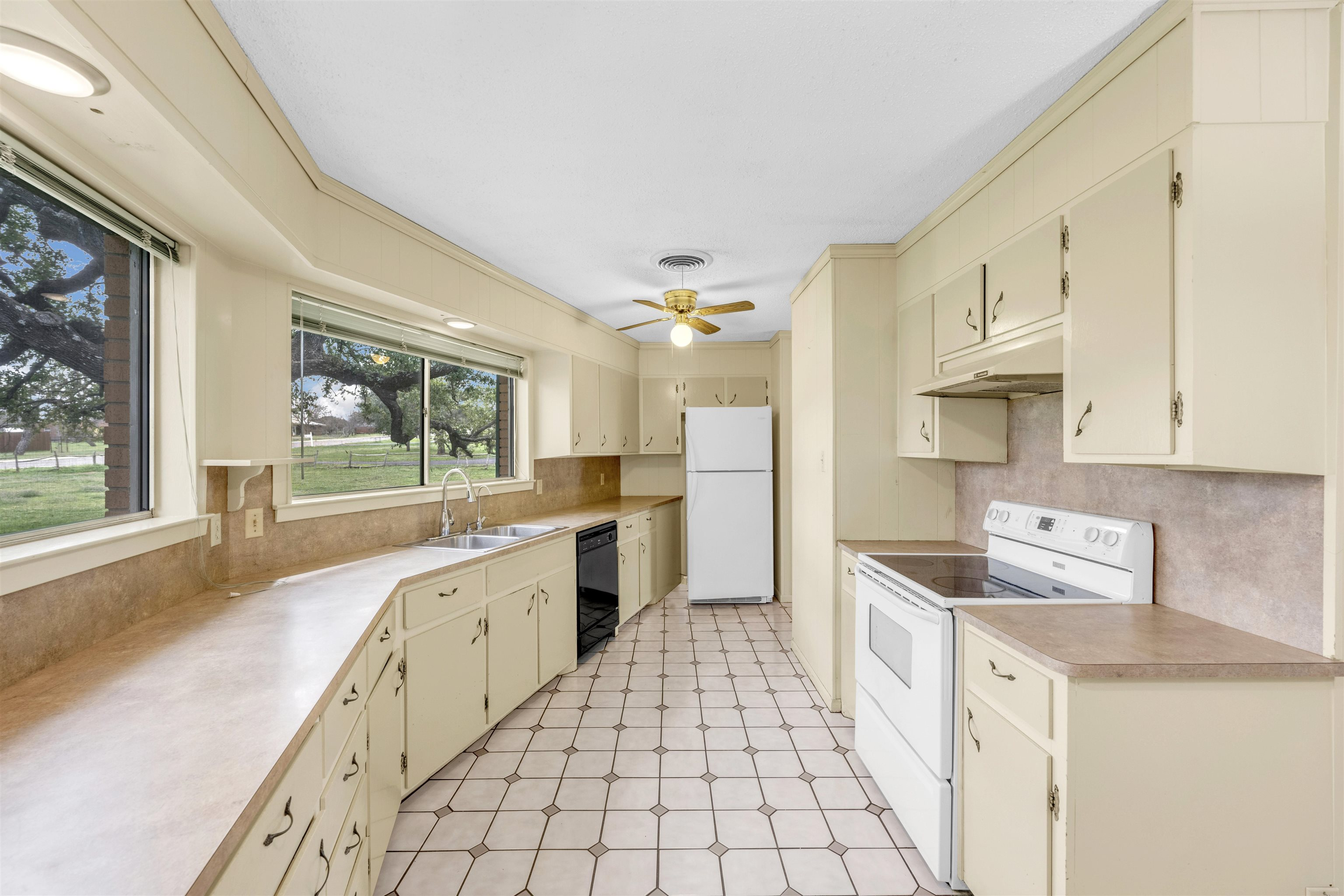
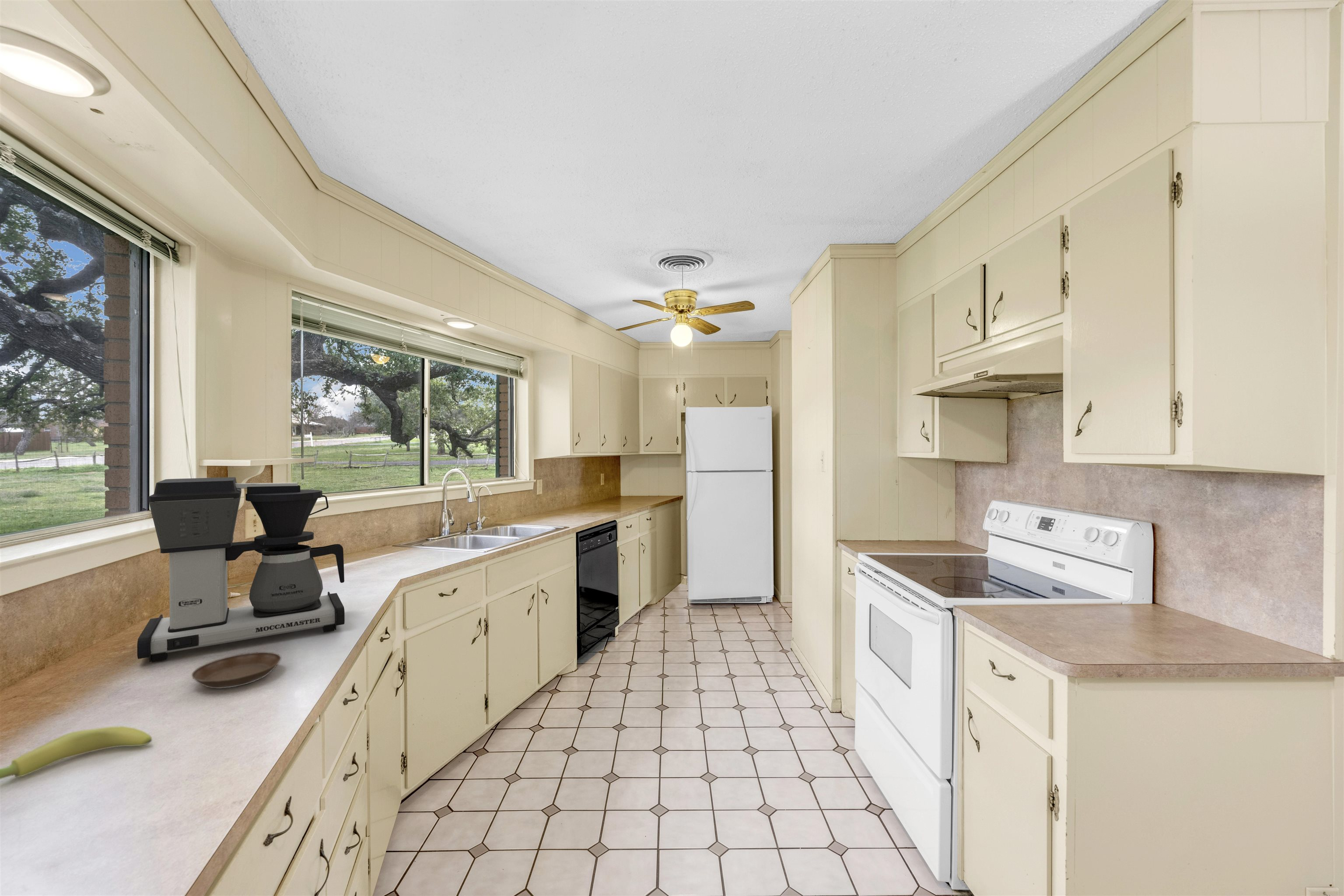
+ coffee maker (251, 550)
+ saucer (238, 671)
+ banana (70, 750)
